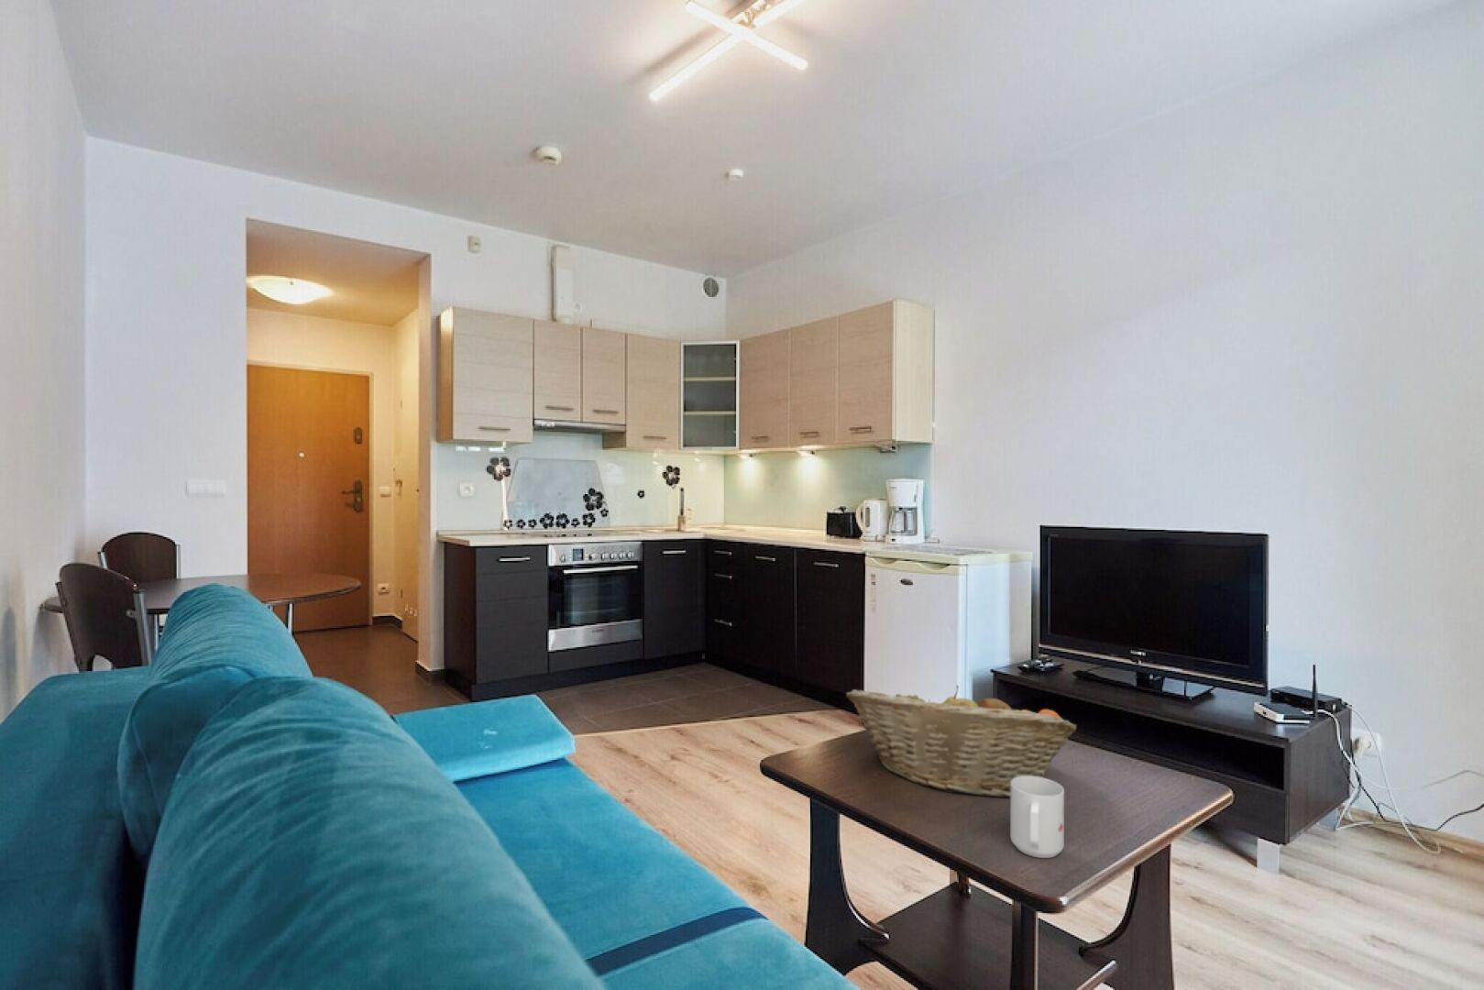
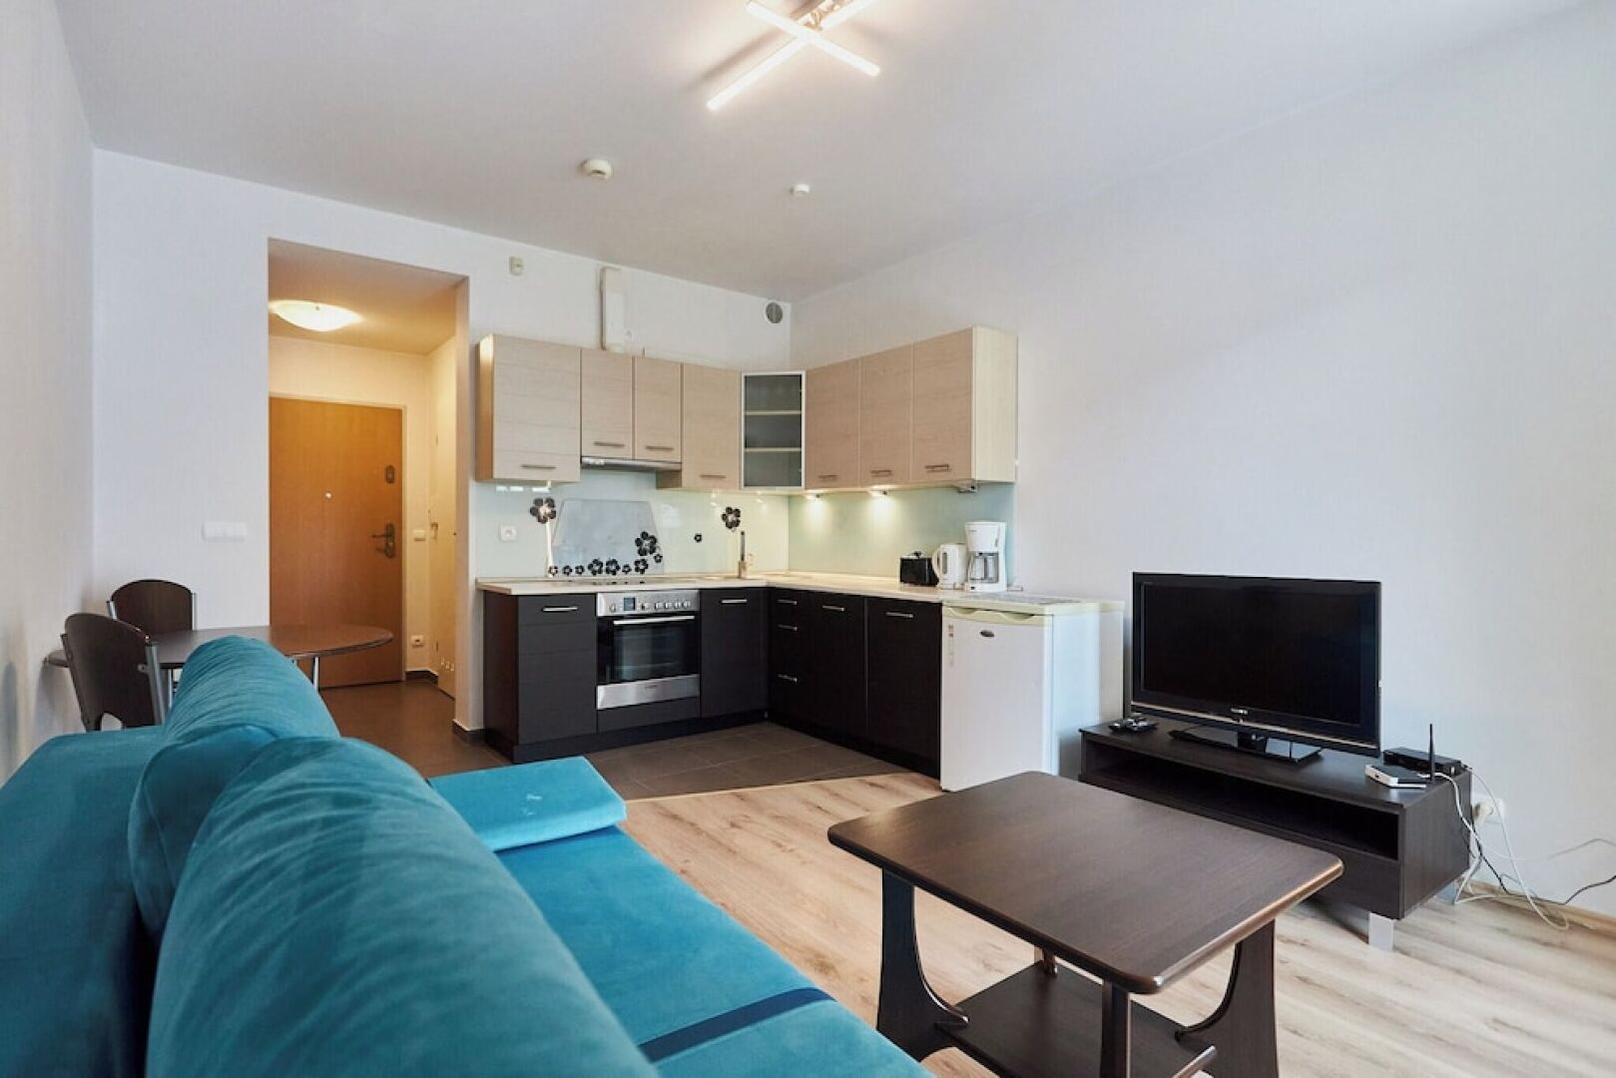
- mug (1035, 820)
- fruit basket (955, 727)
